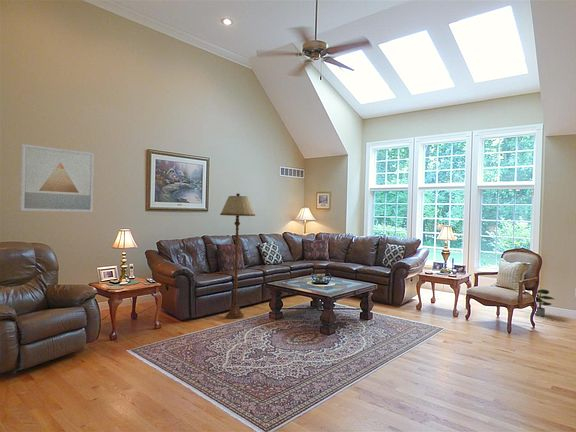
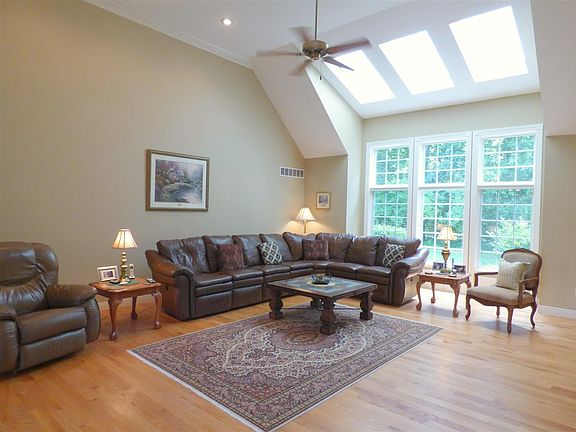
- floor lamp (236, 254)
- potted plant (542, 303)
- wall art (59, 180)
